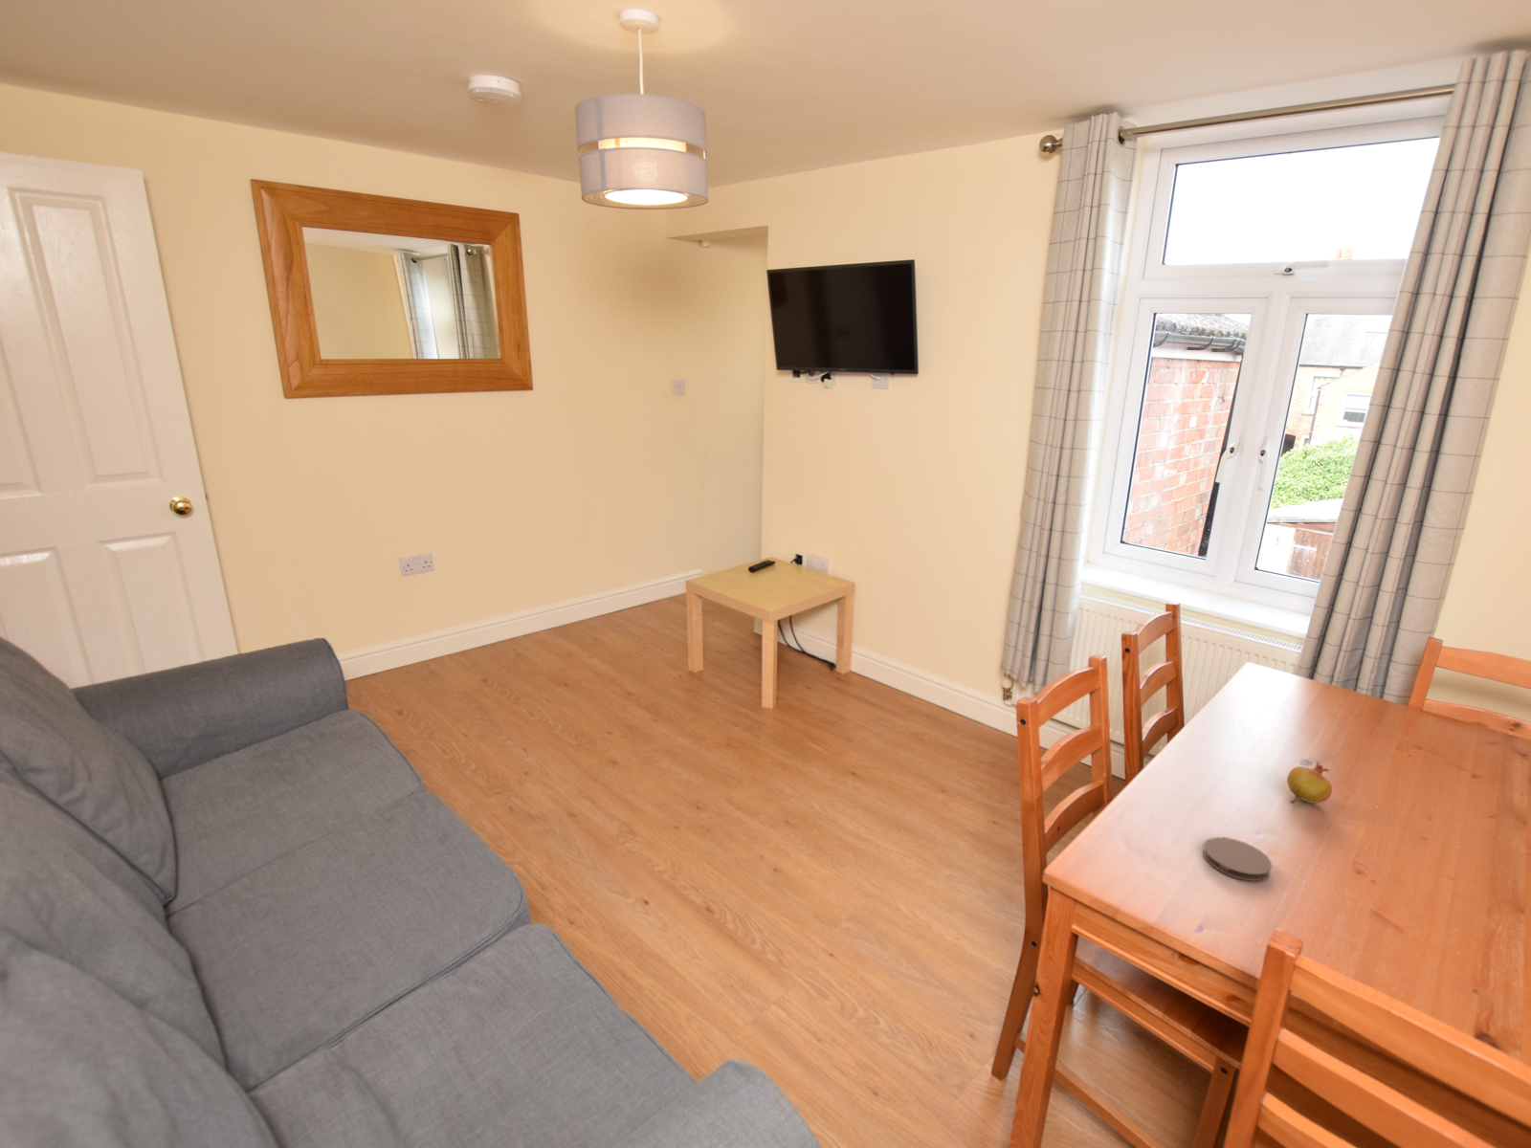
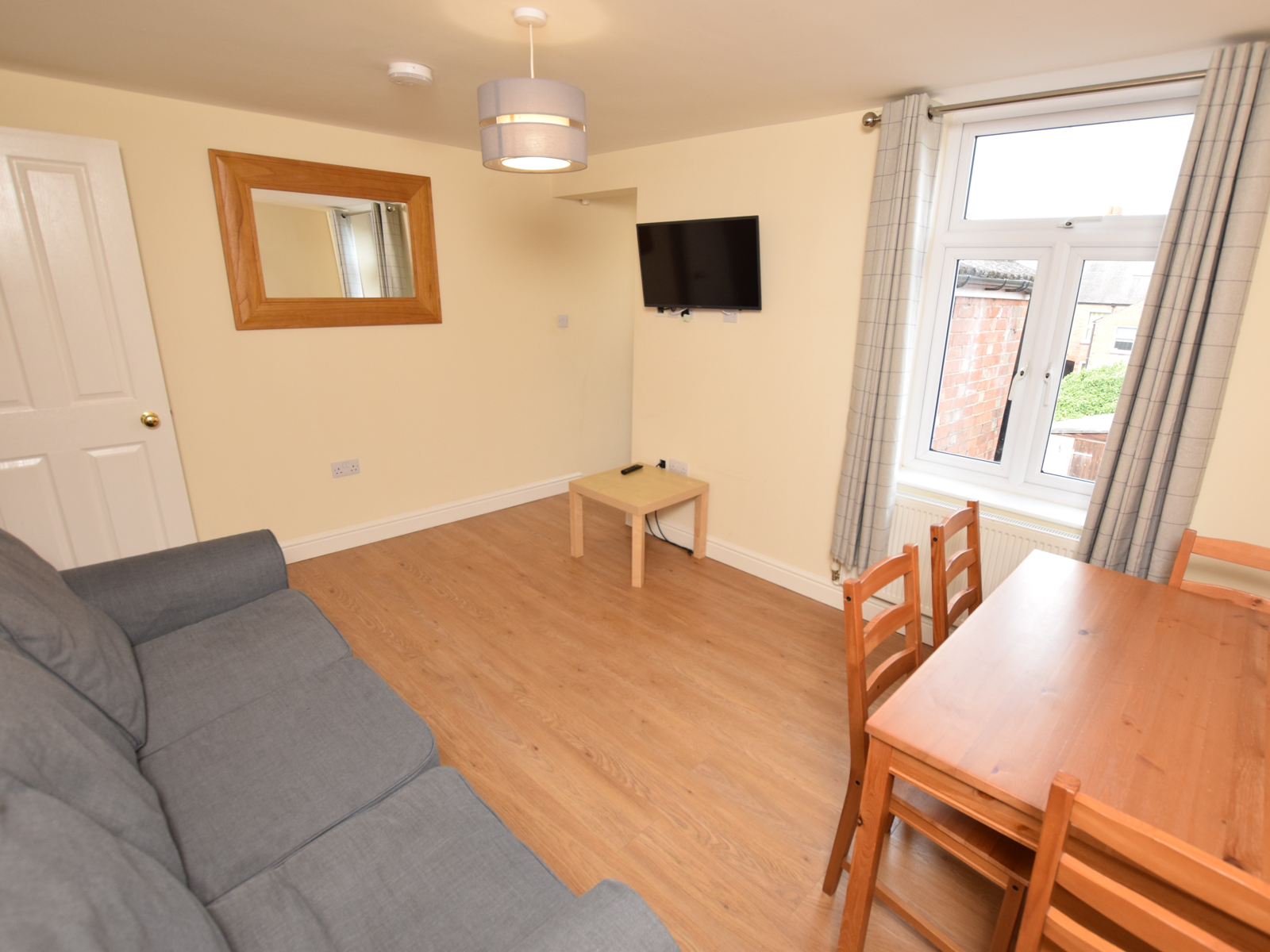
- fruit (1309, 781)
- coaster (1237, 859)
